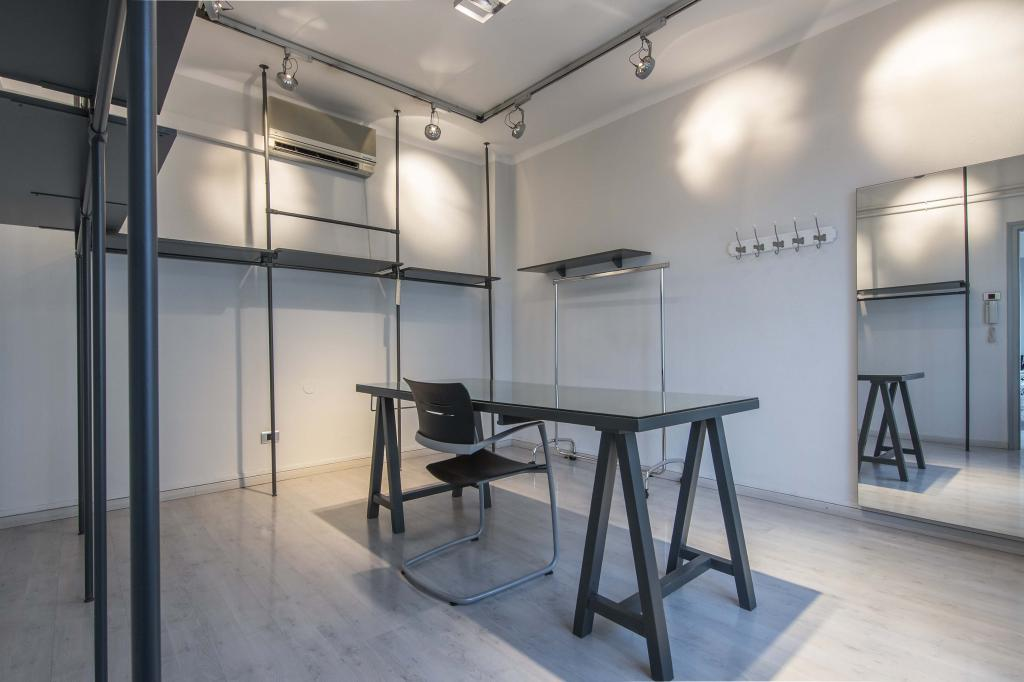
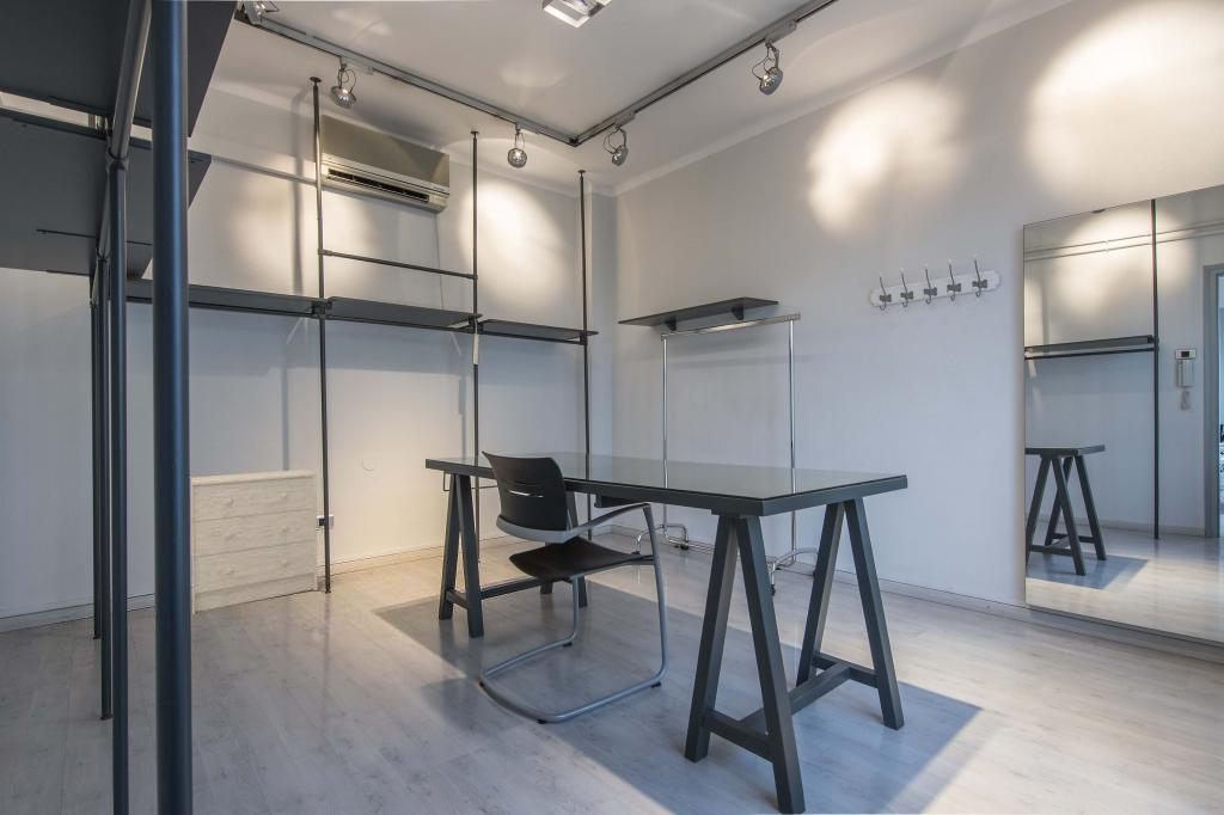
+ dresser (251, 535)
